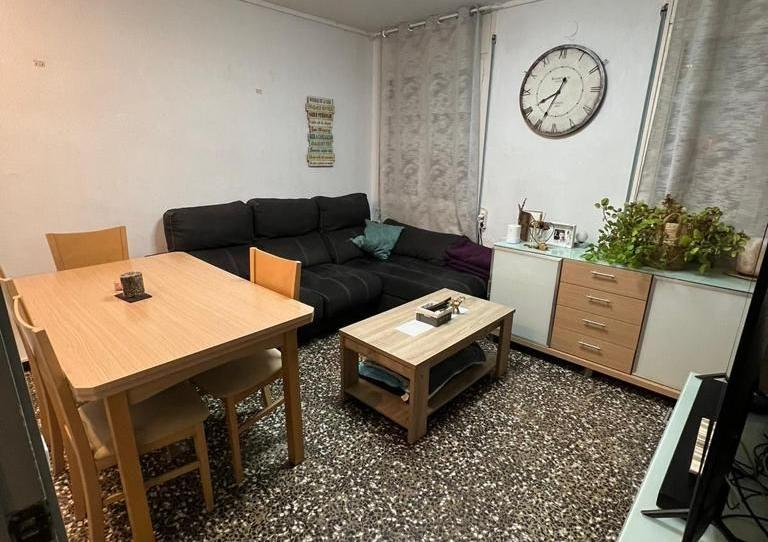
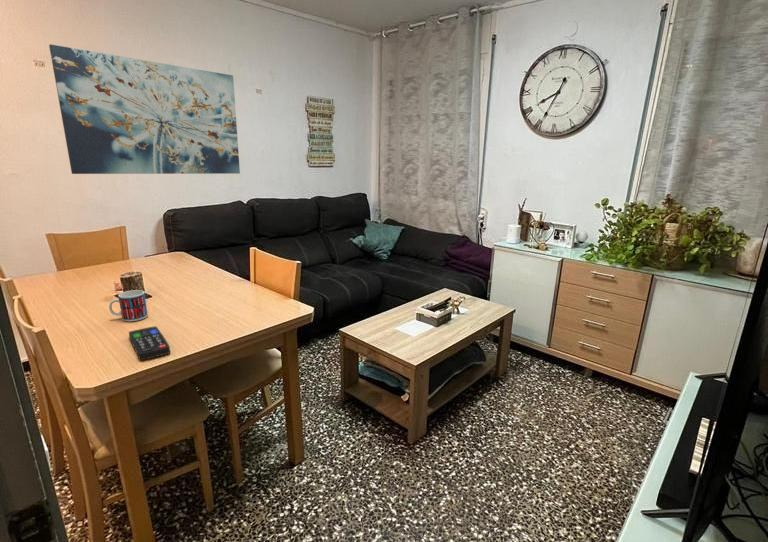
+ remote control (148, 341)
+ mug (128, 306)
+ wall art (160, 119)
